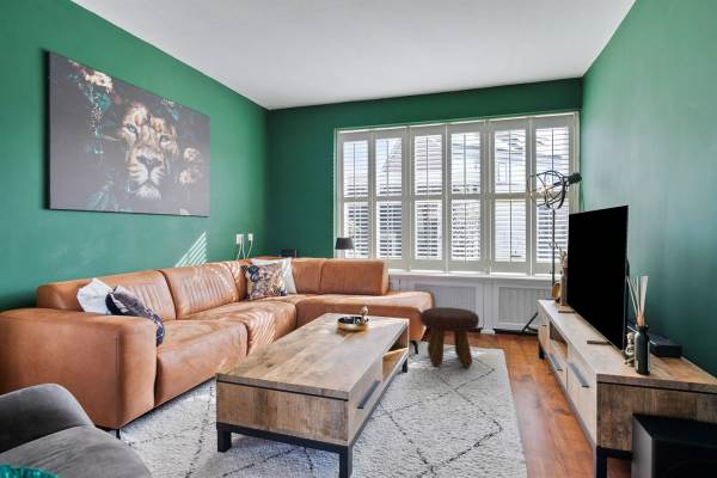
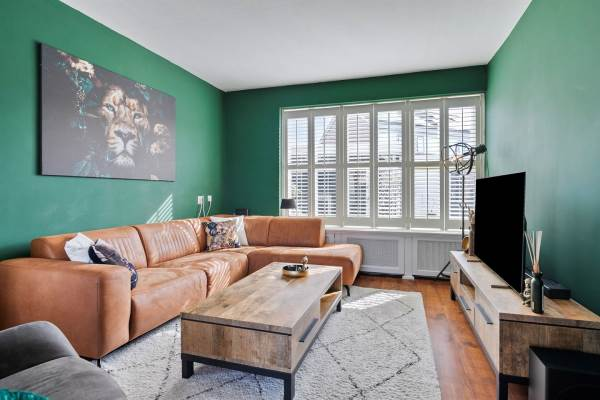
- footstool (443, 336)
